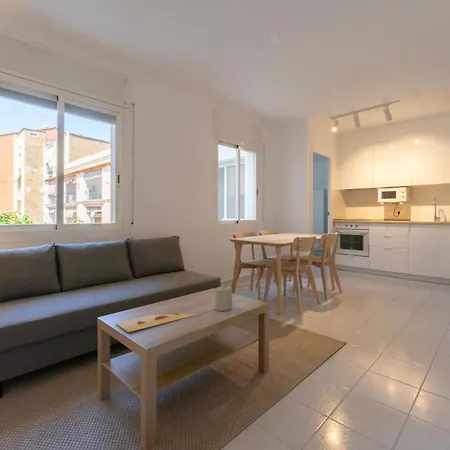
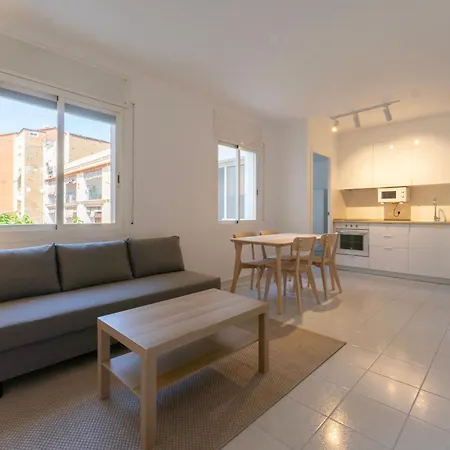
- painting (160, 317)
- candle (223, 296)
